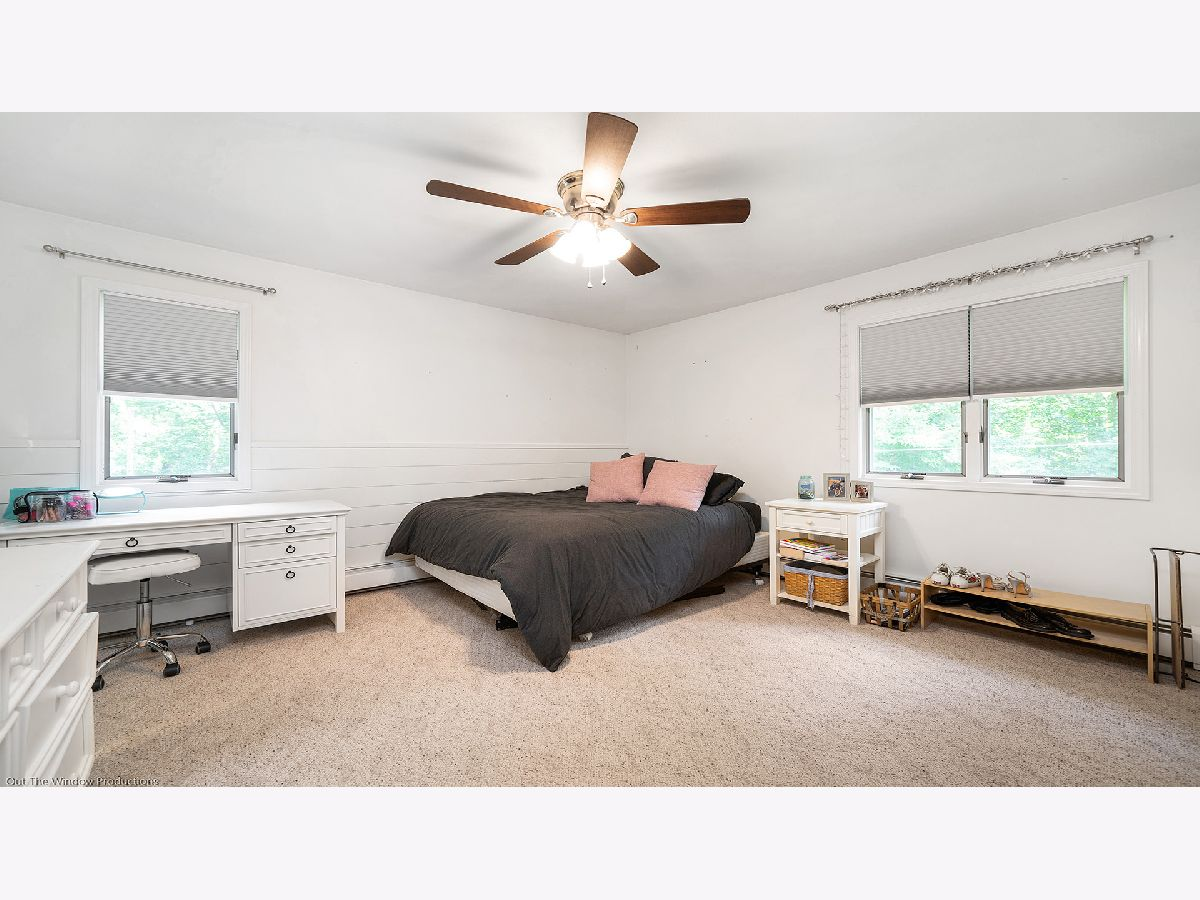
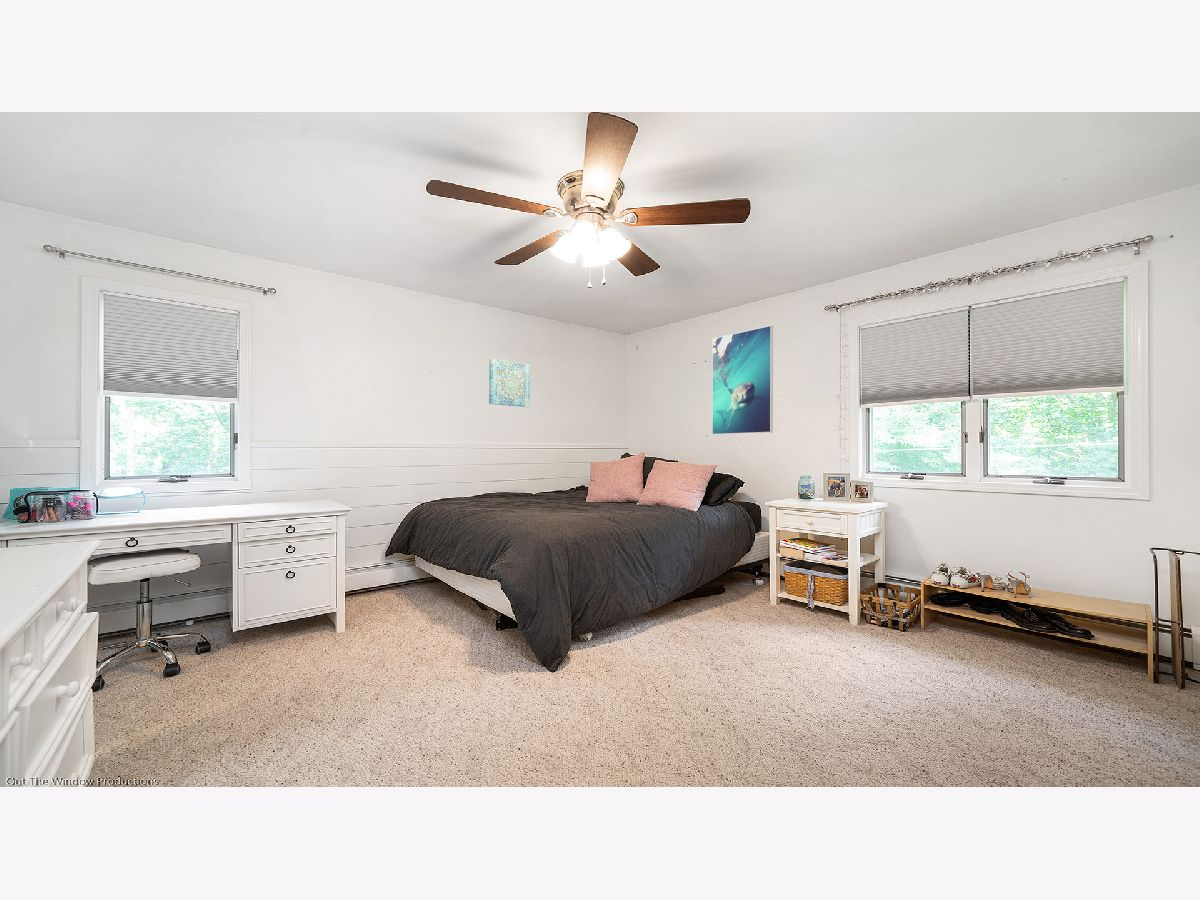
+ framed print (740, 383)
+ wall art (510, 383)
